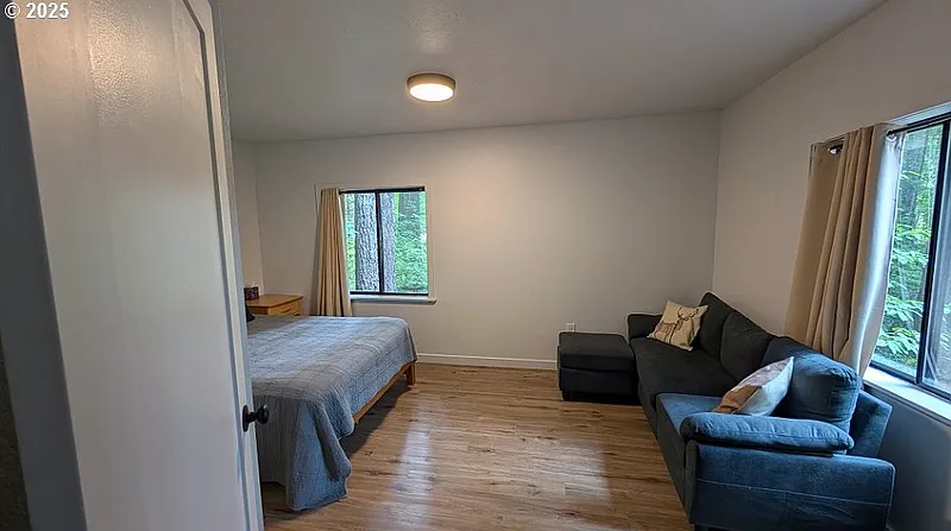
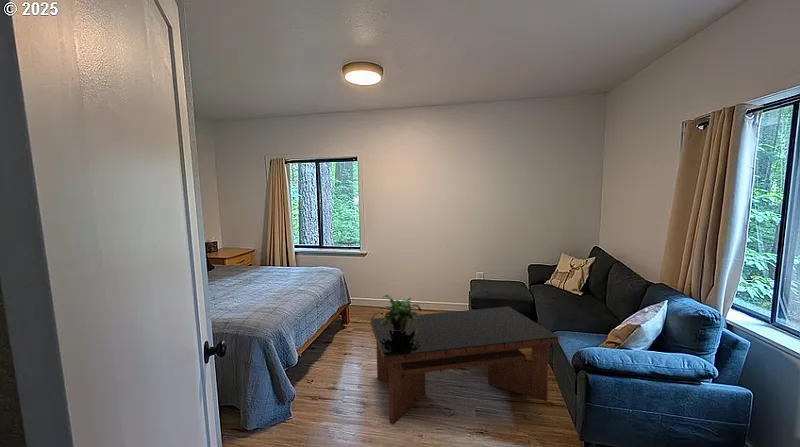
+ coffee table (457, 358)
+ potted plant (397, 312)
